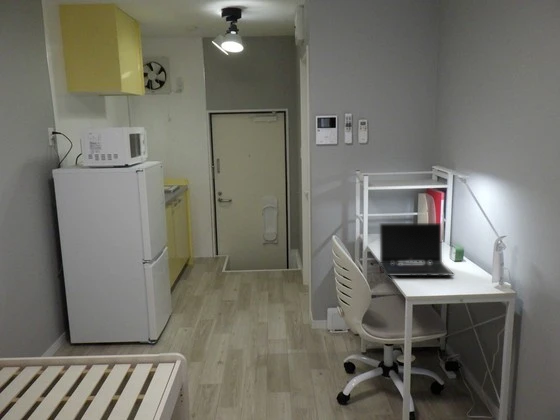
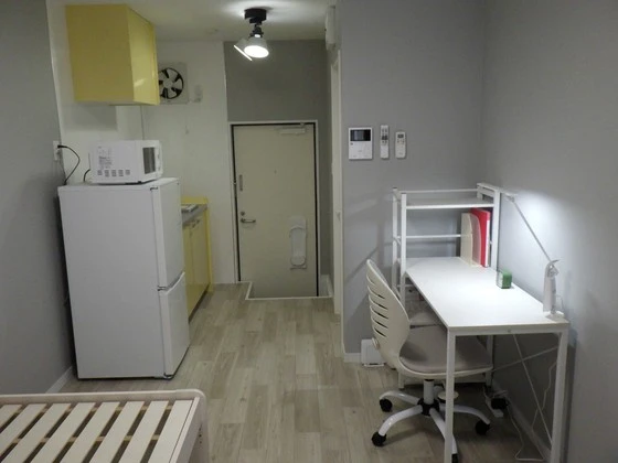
- laptop computer (415, 249)
